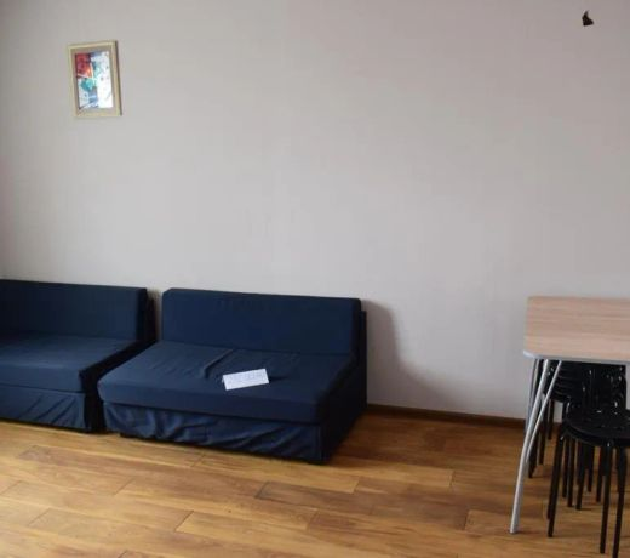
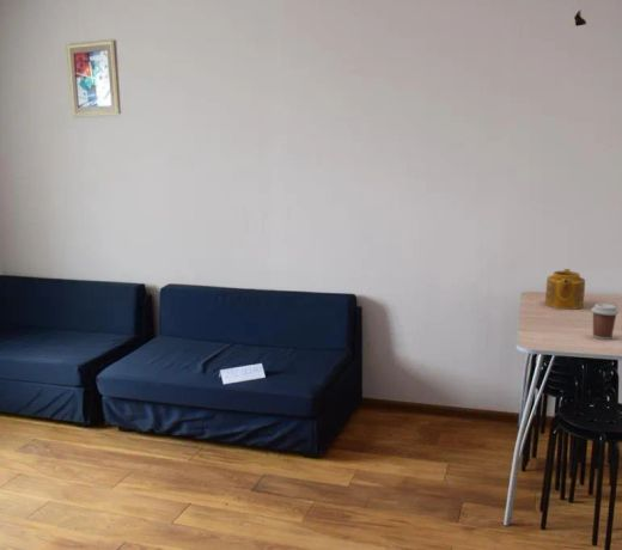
+ coffee cup (603, 320)
+ teapot (565, 288)
